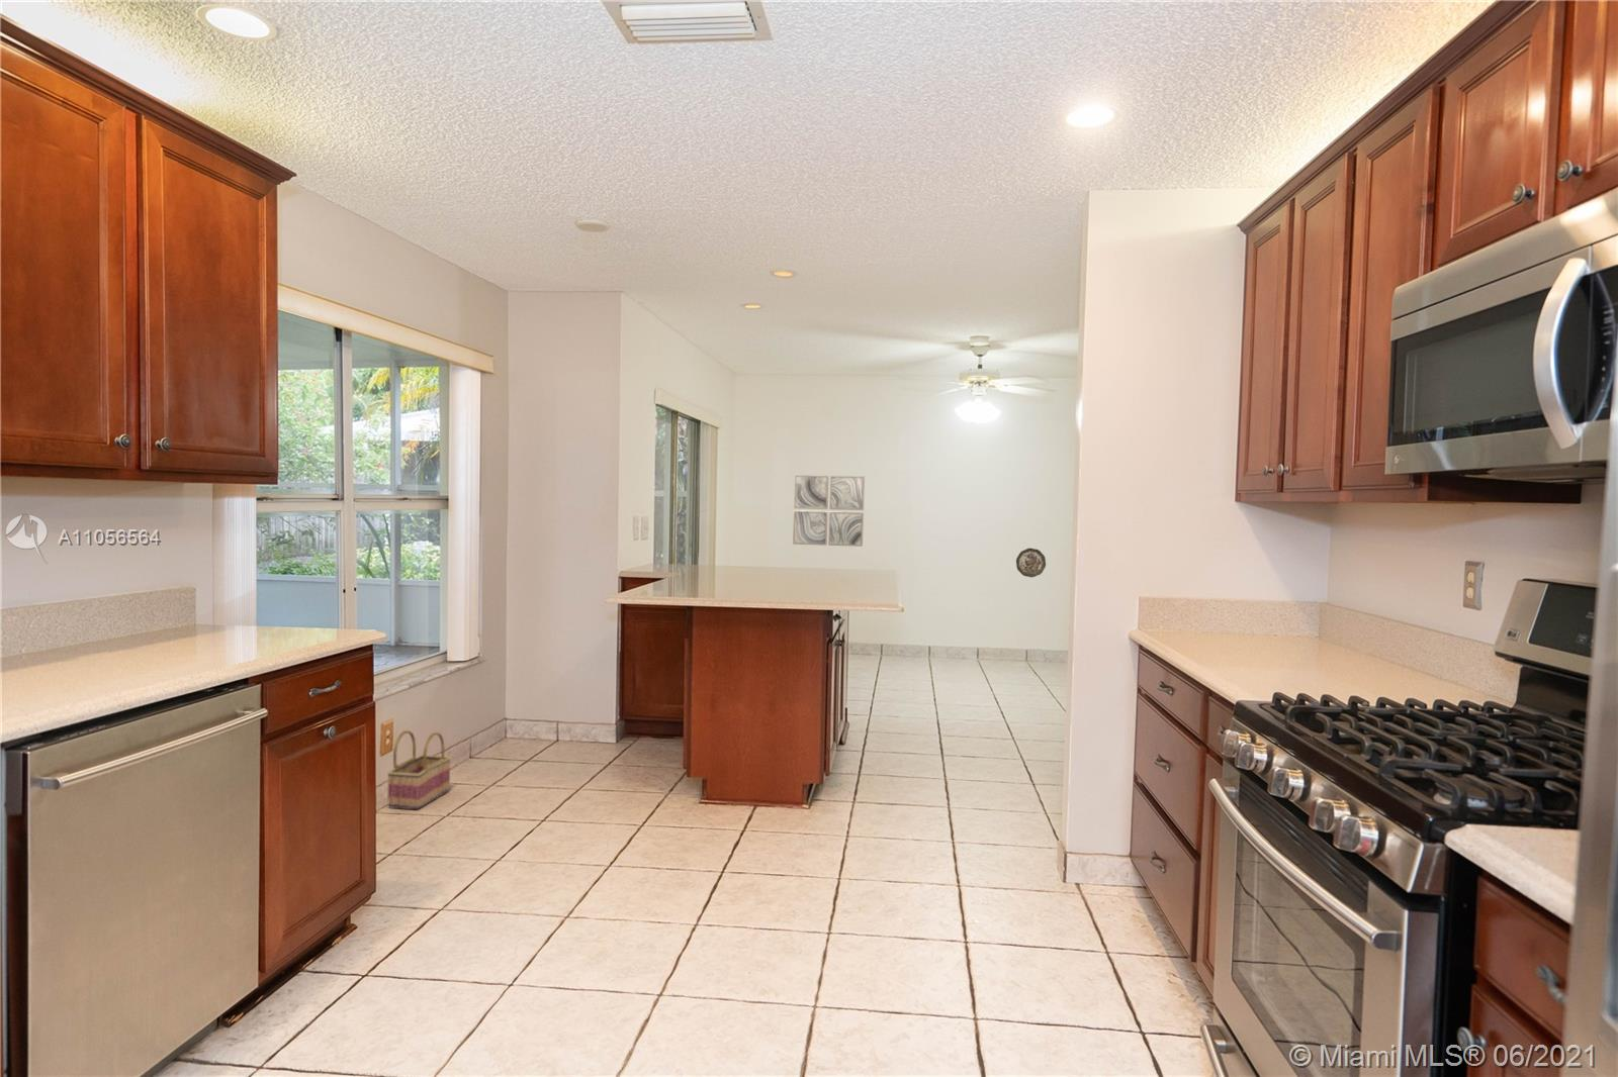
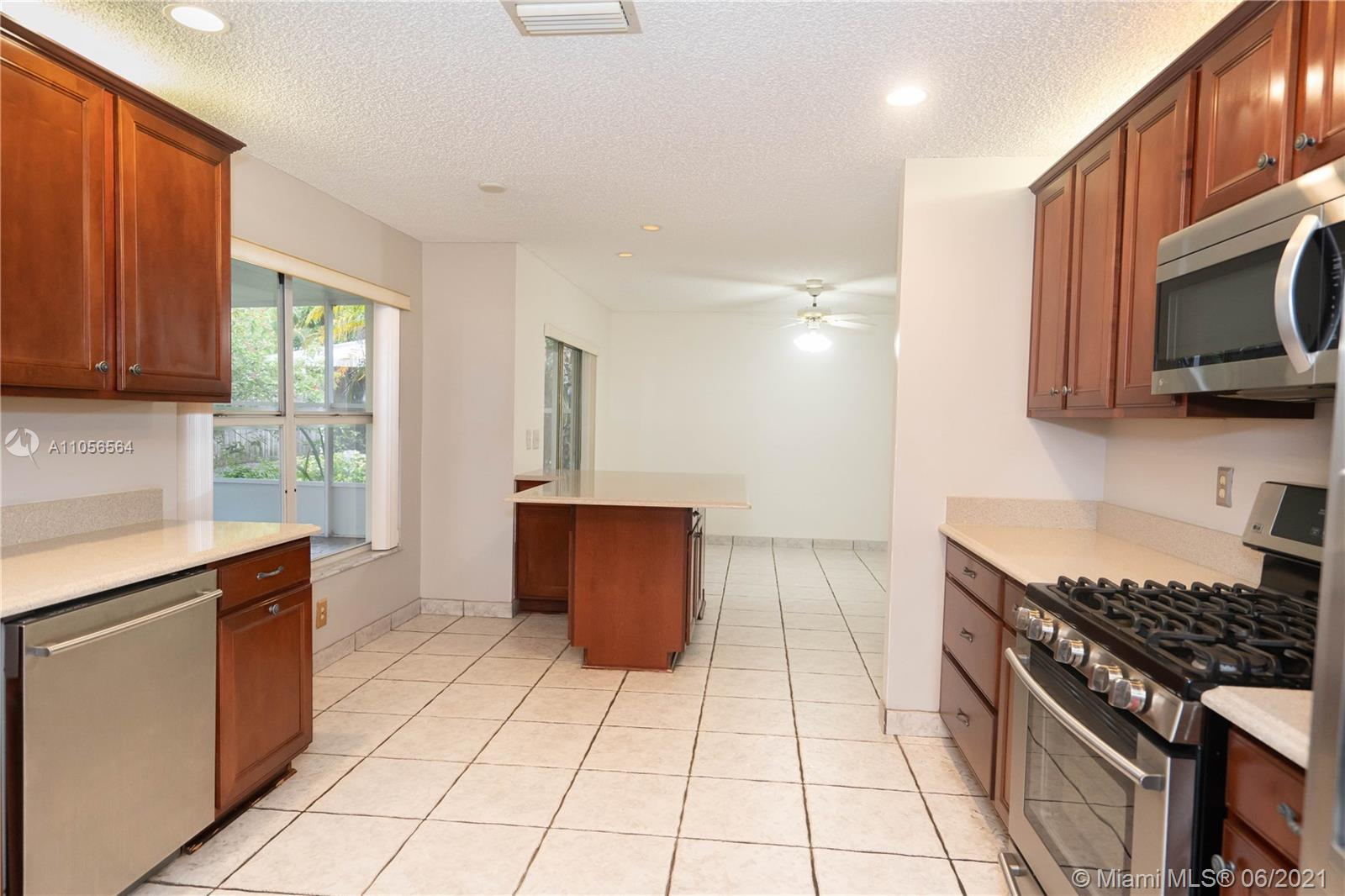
- basket (420, 764)
- decorative plate (1031, 561)
- wall art (829, 511)
